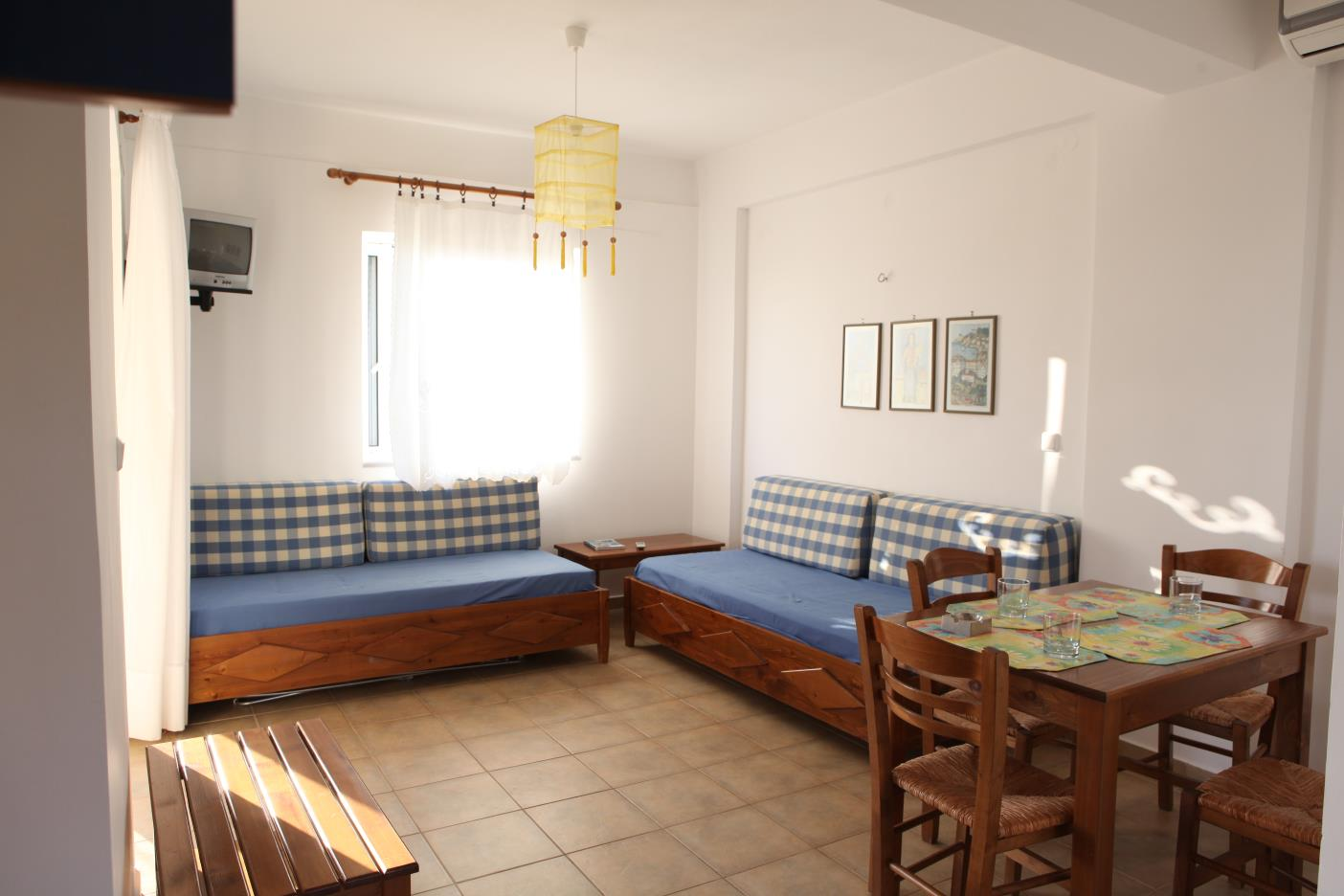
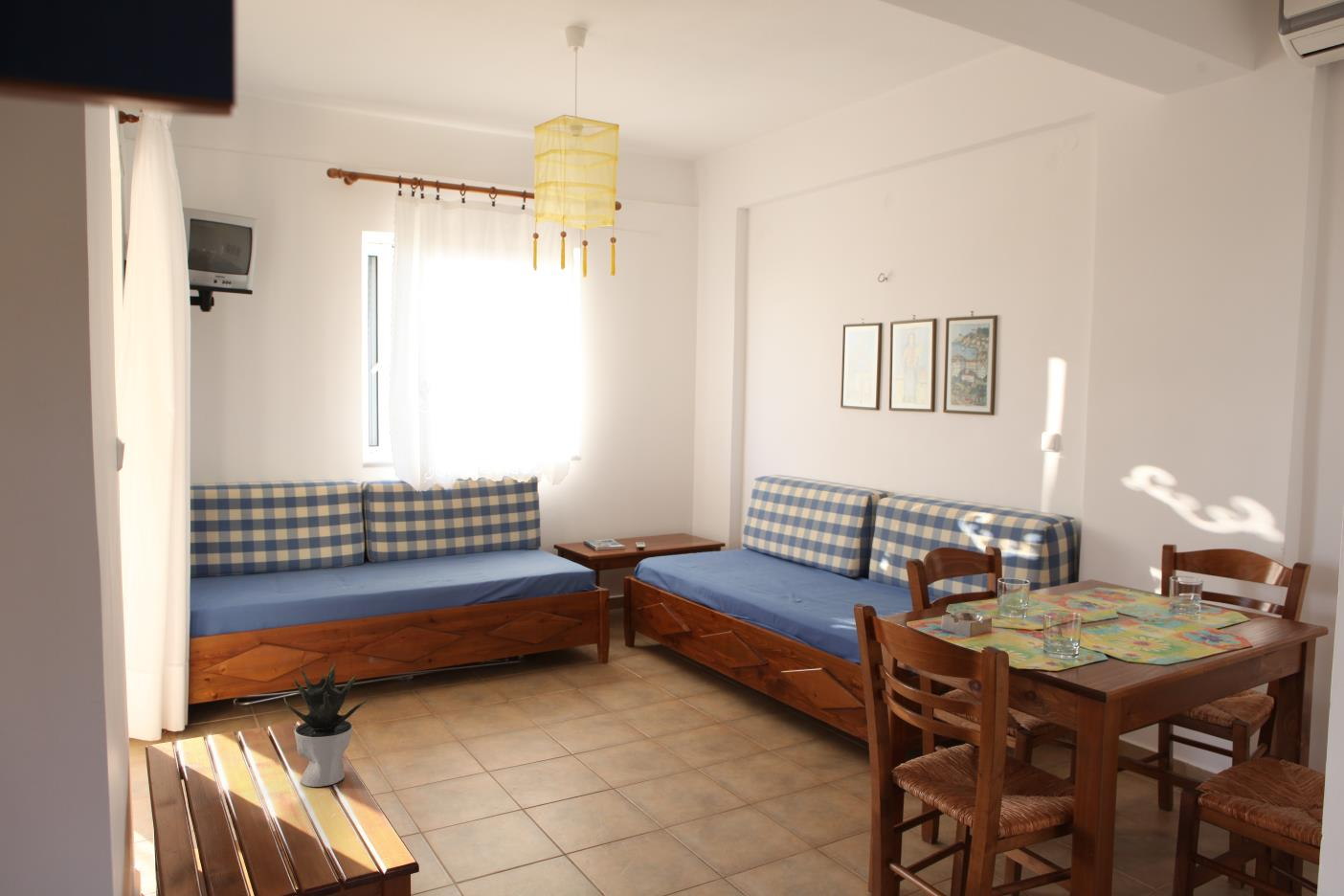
+ potted plant (319, 721)
